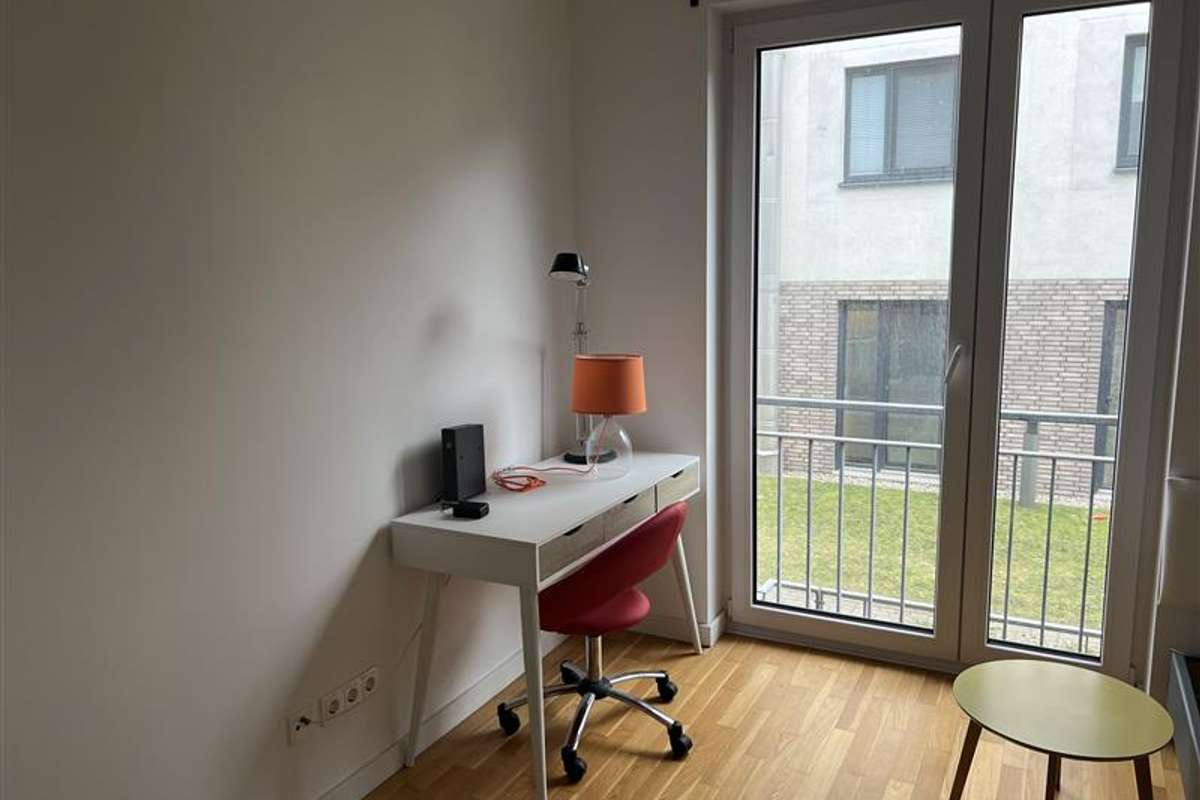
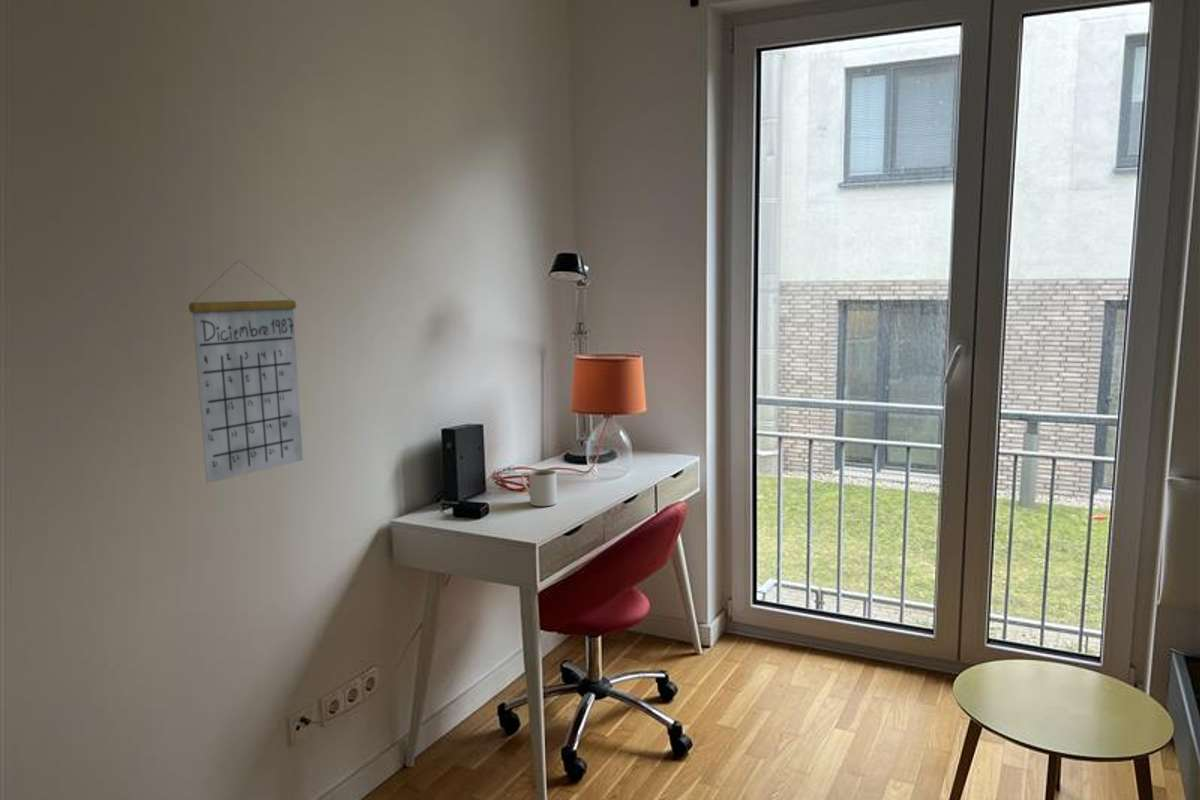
+ mug (538, 487)
+ calendar (250, 367)
